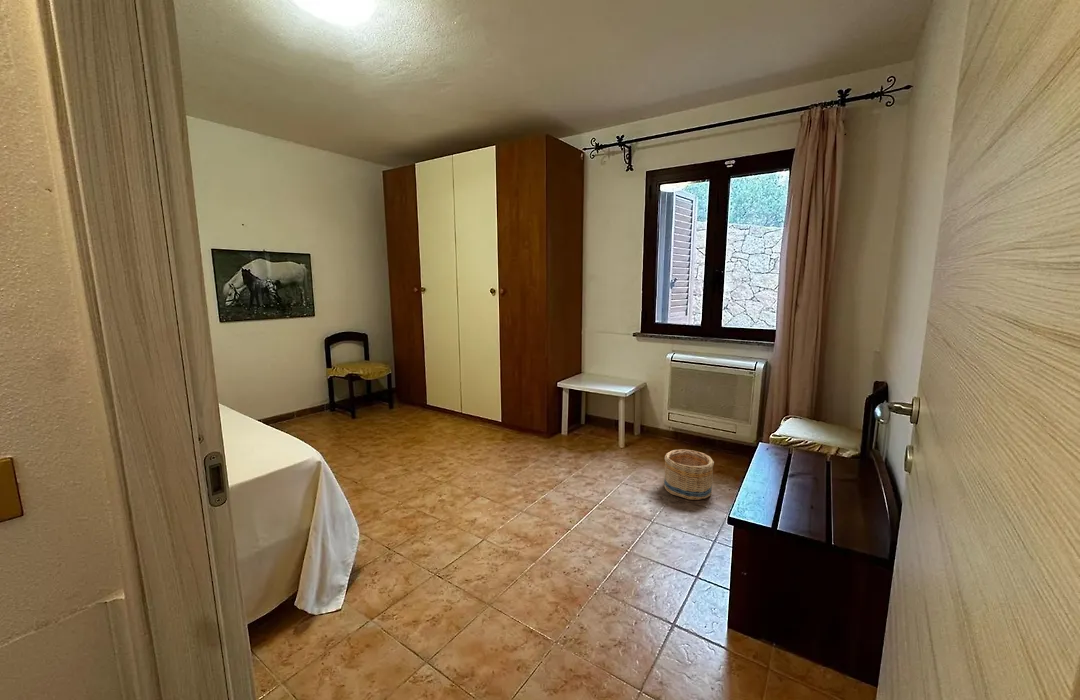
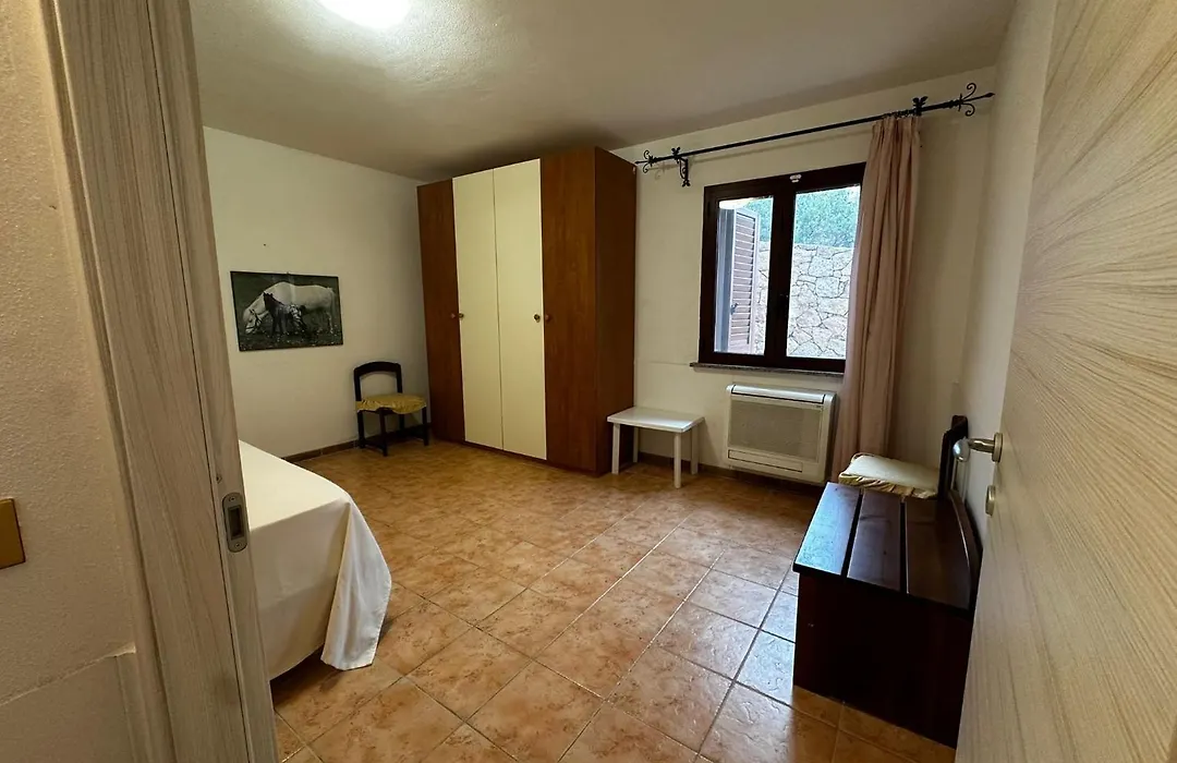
- basket (688, 473)
